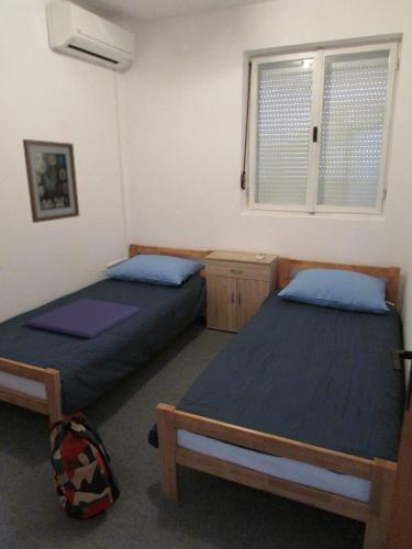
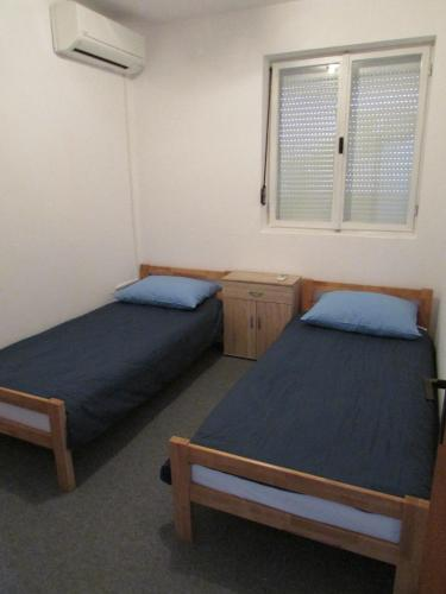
- wall art (53, 181)
- cushion (86, 315)
- backpack (82, 457)
